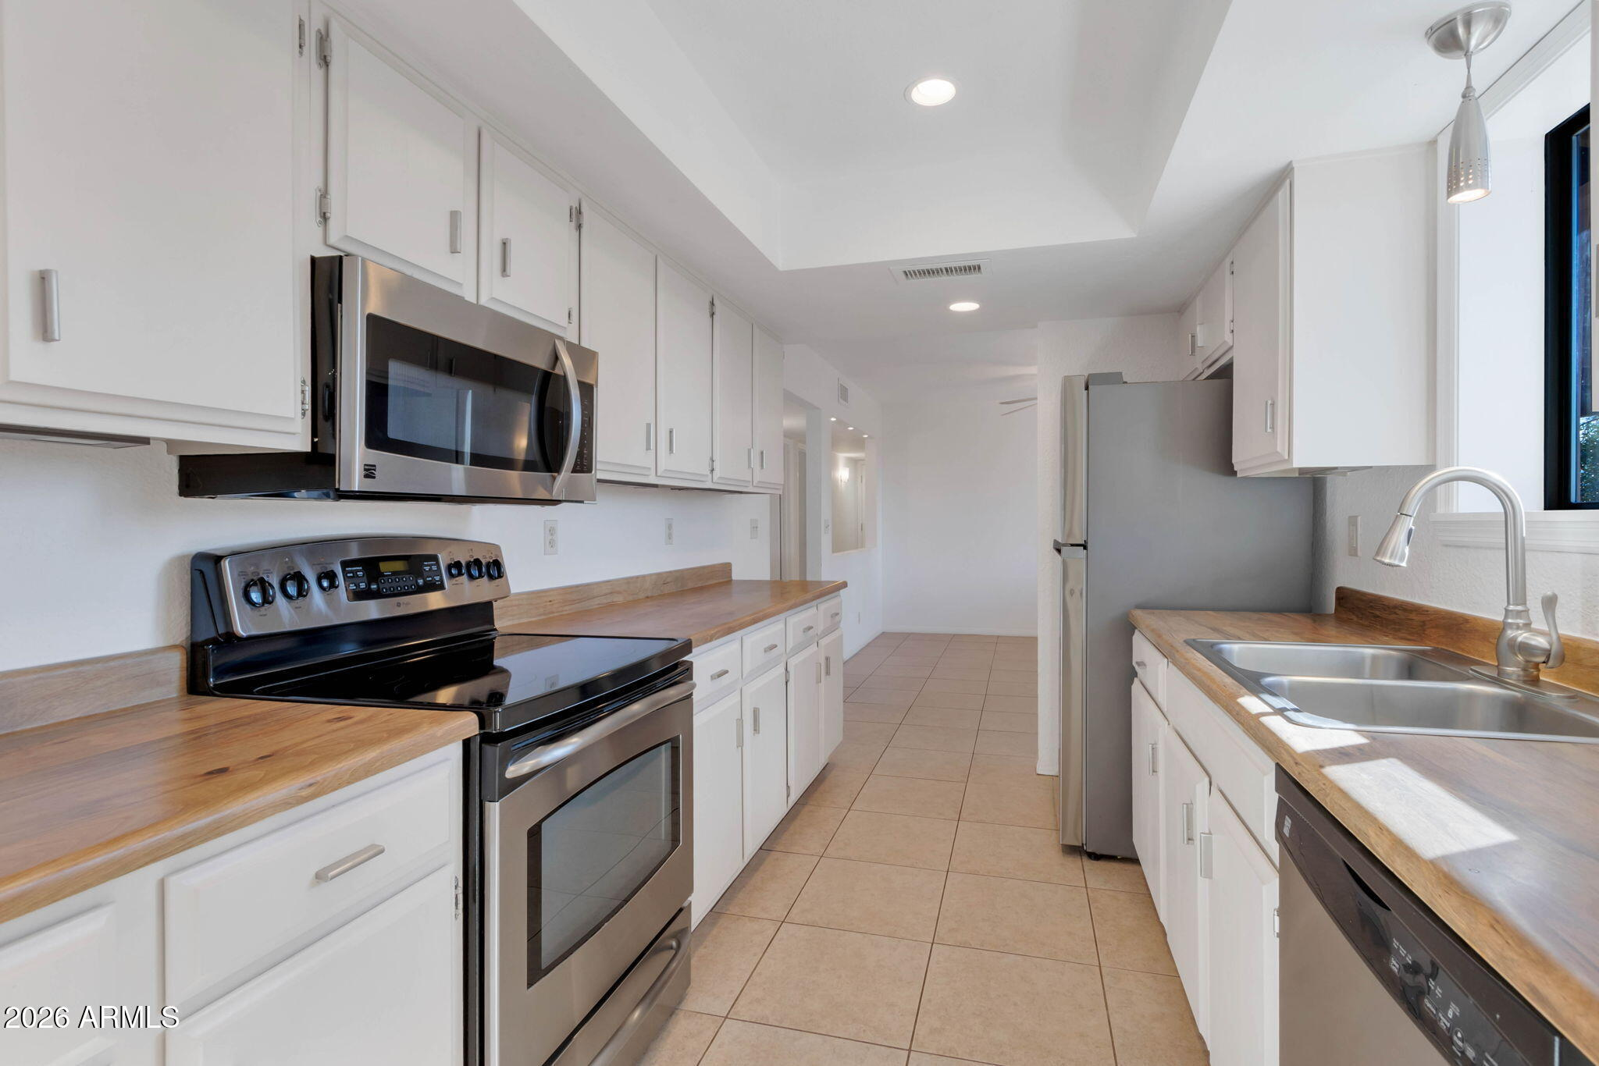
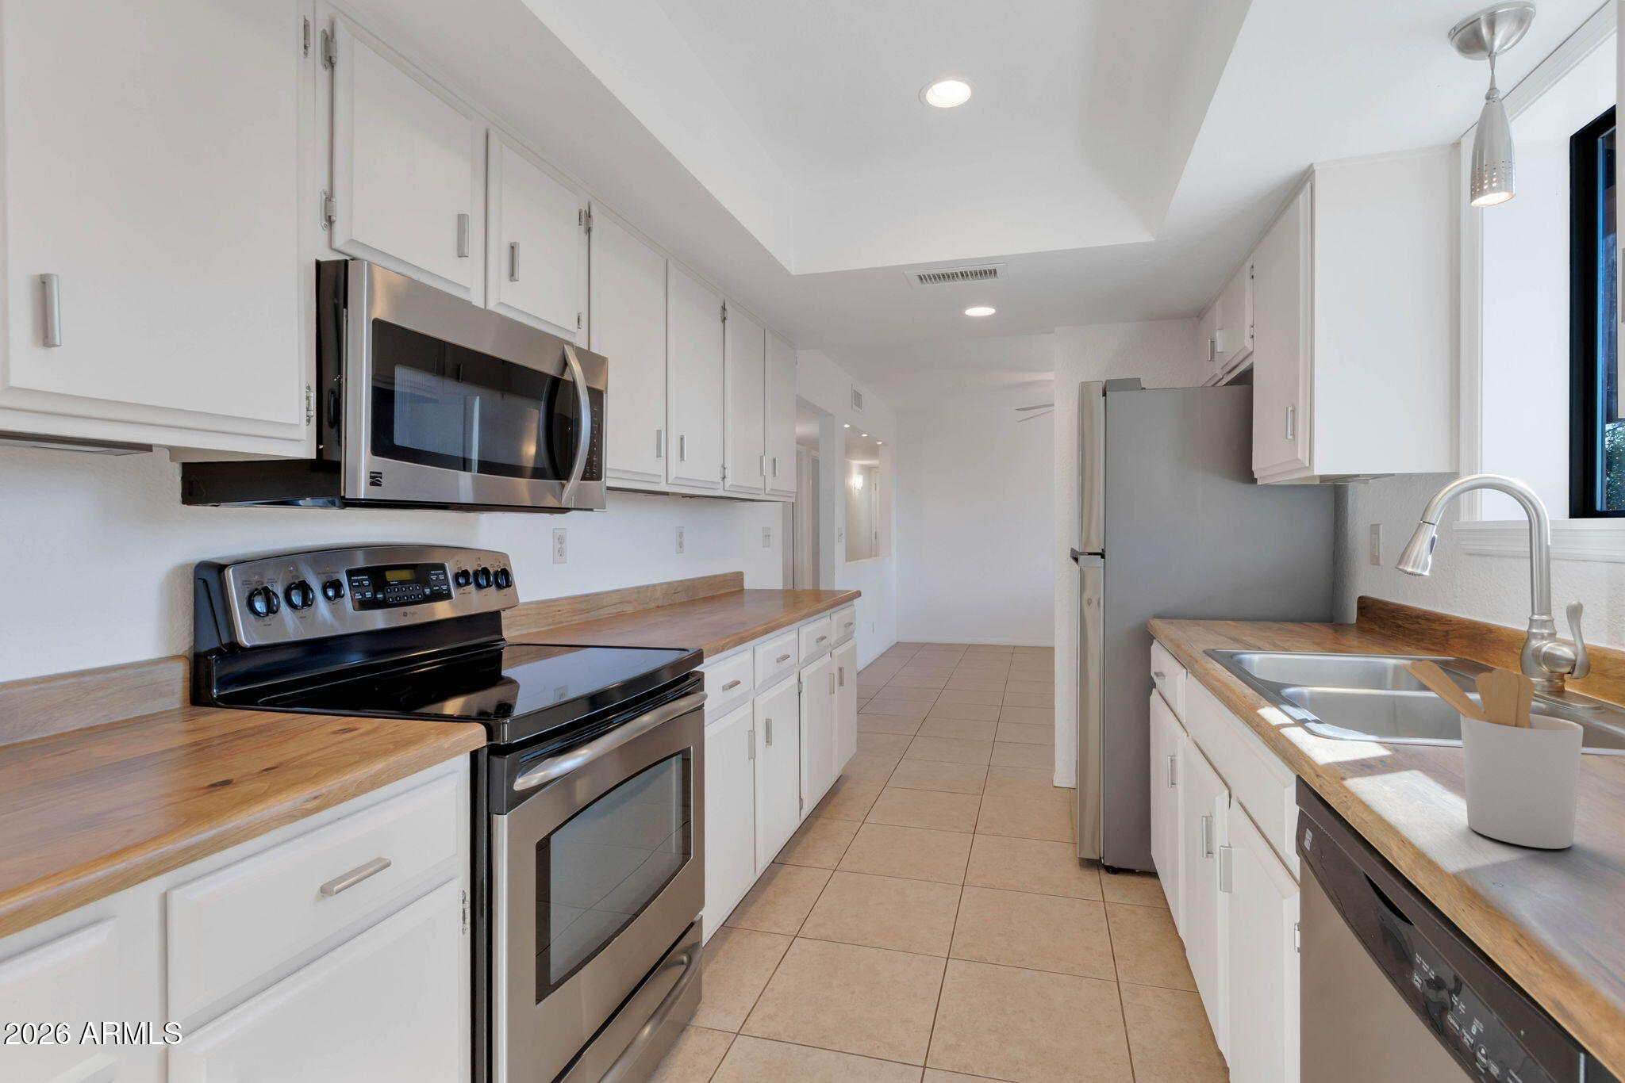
+ utensil holder (1487, 743)
